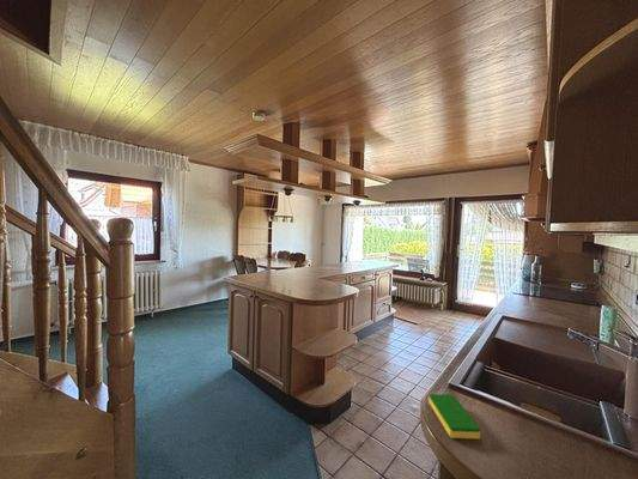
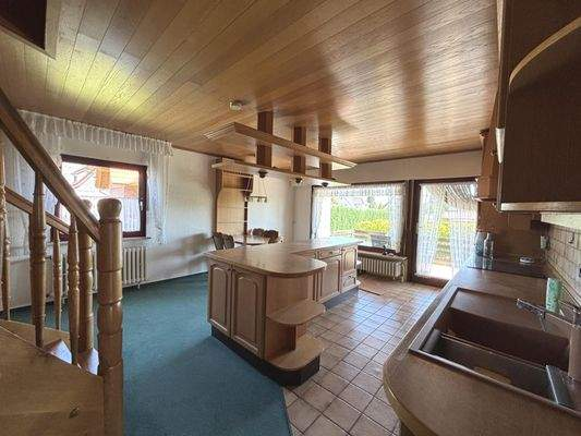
- dish sponge (451, 414)
